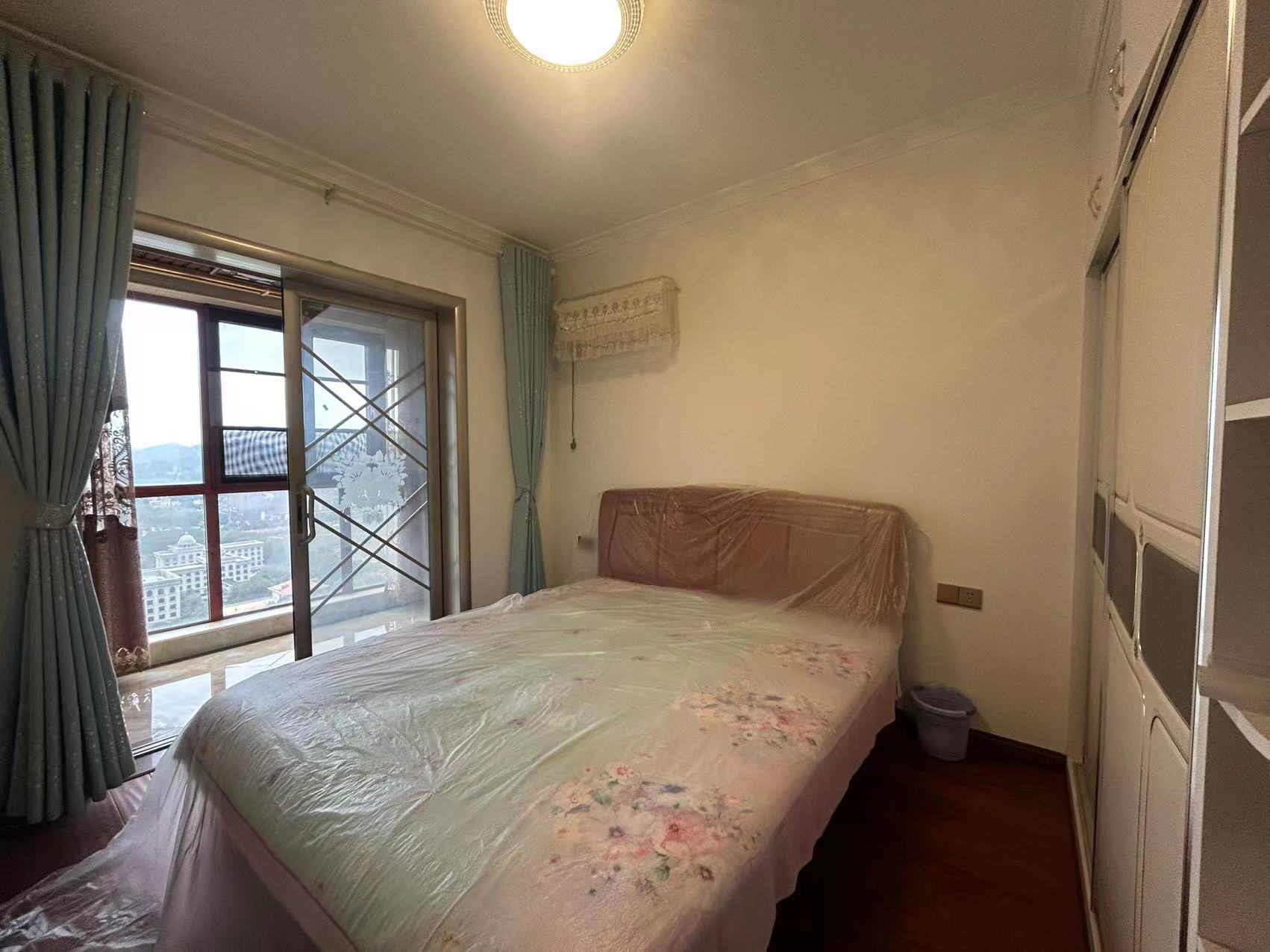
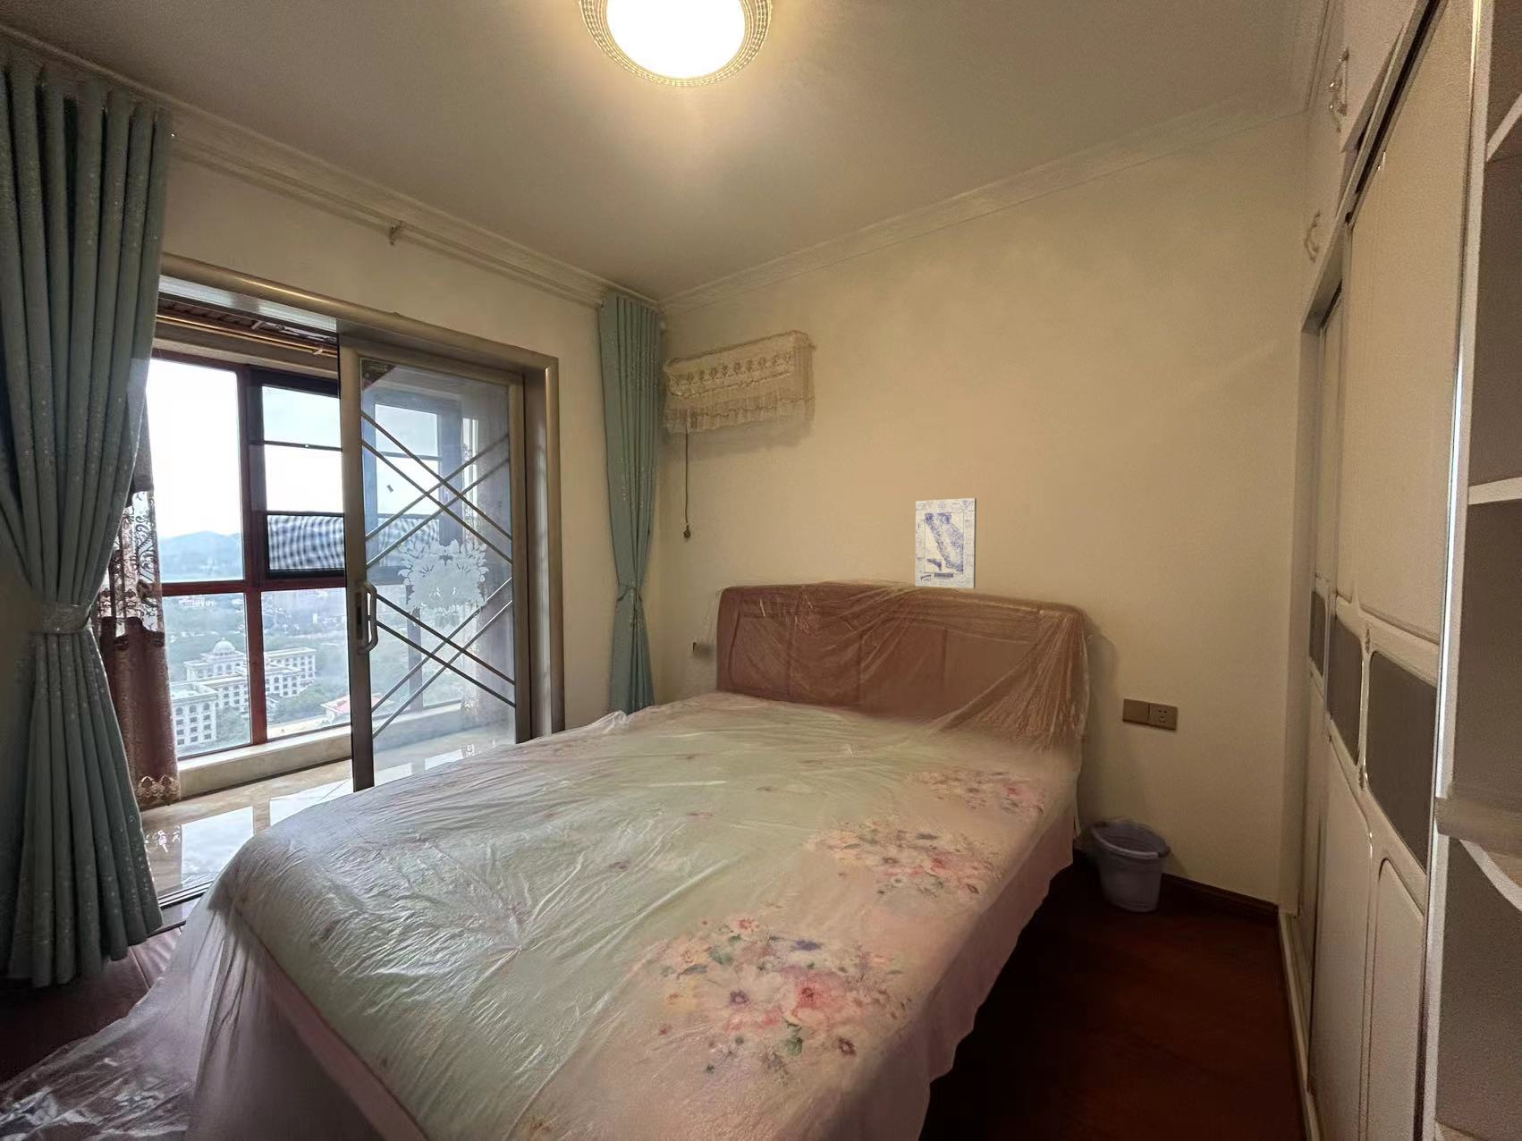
+ wall art (944, 543)
